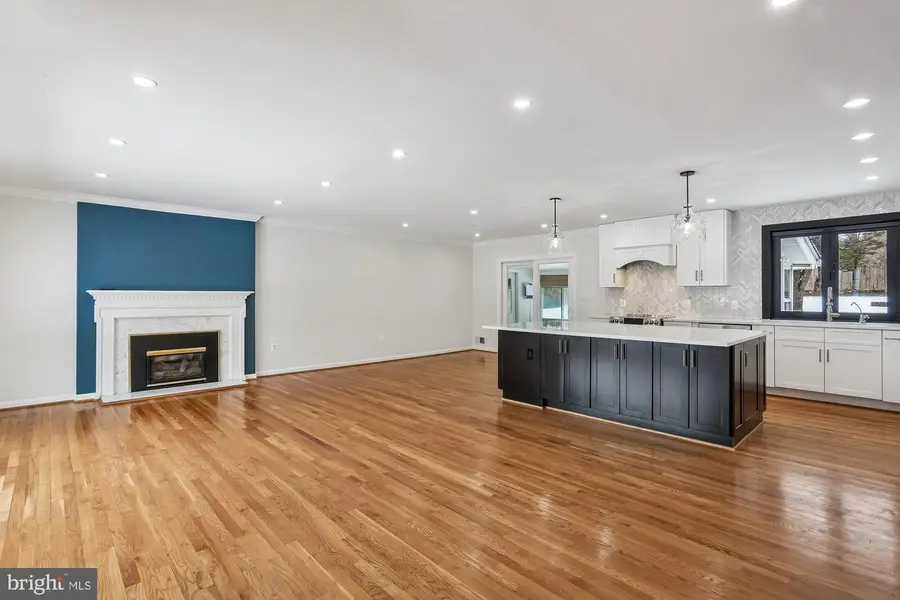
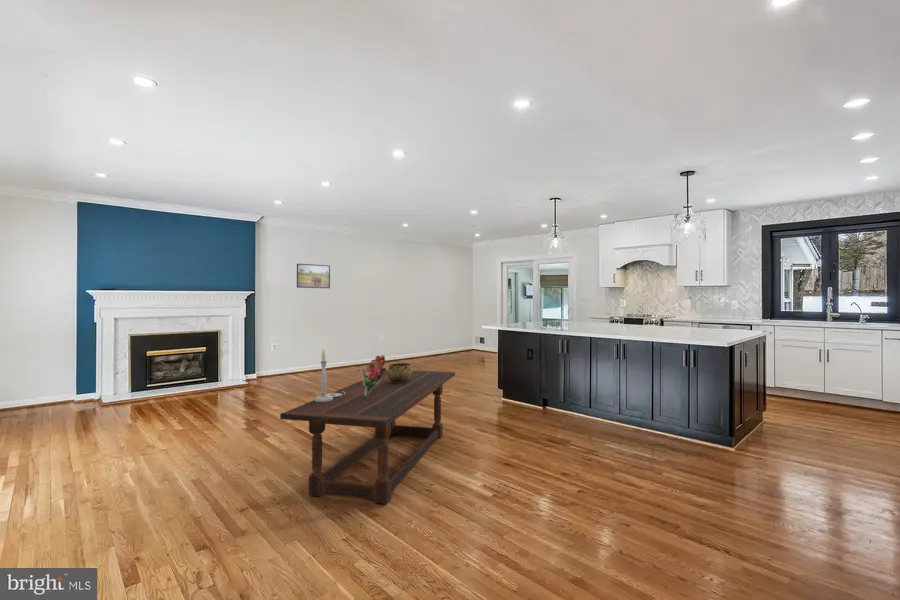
+ candlestick (325, 373)
+ decorative bowl (400, 373)
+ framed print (313, 276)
+ dining table (387, 424)
+ bouquet (372, 375)
